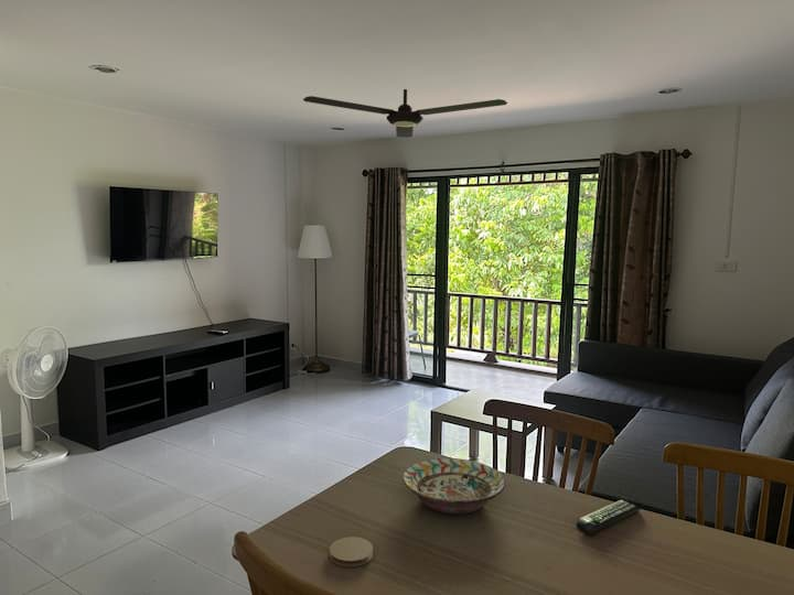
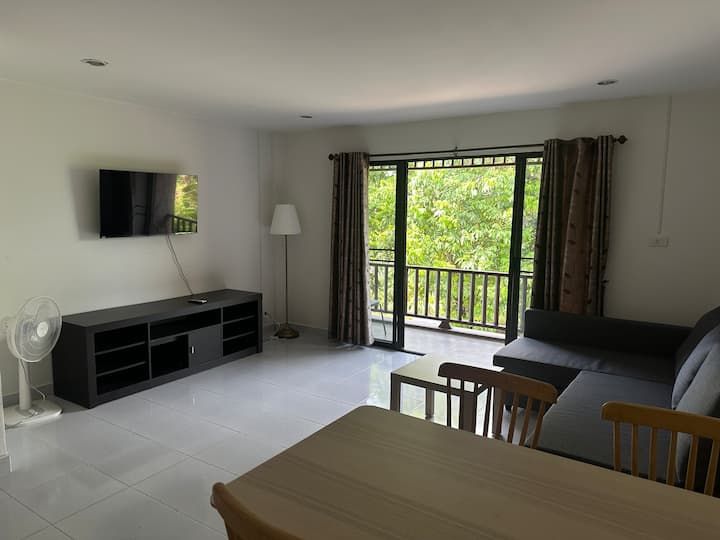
- ceiling fan (405, 113)
- remote control (609, 516)
- coaster (351, 551)
- decorative bowl (452, 489)
